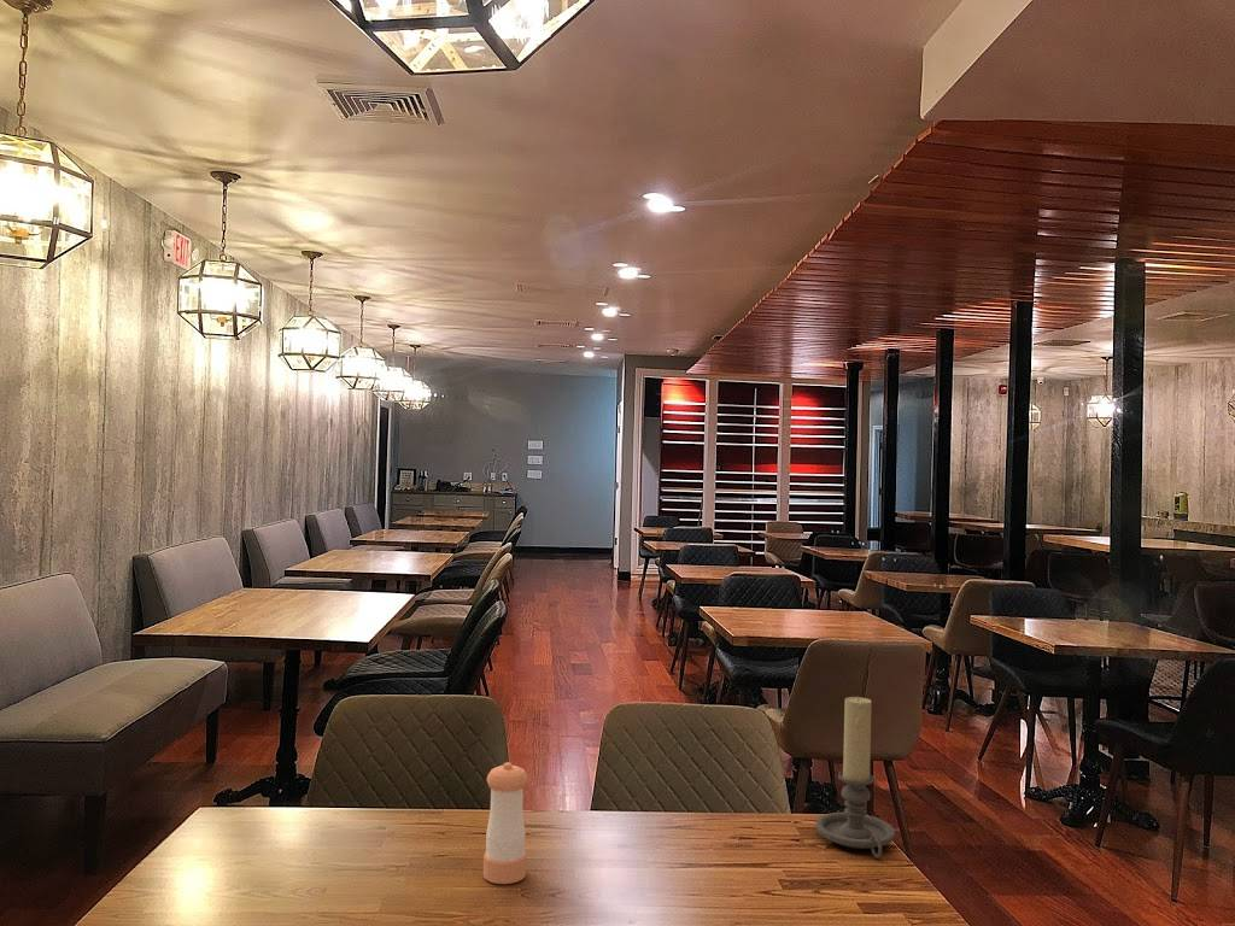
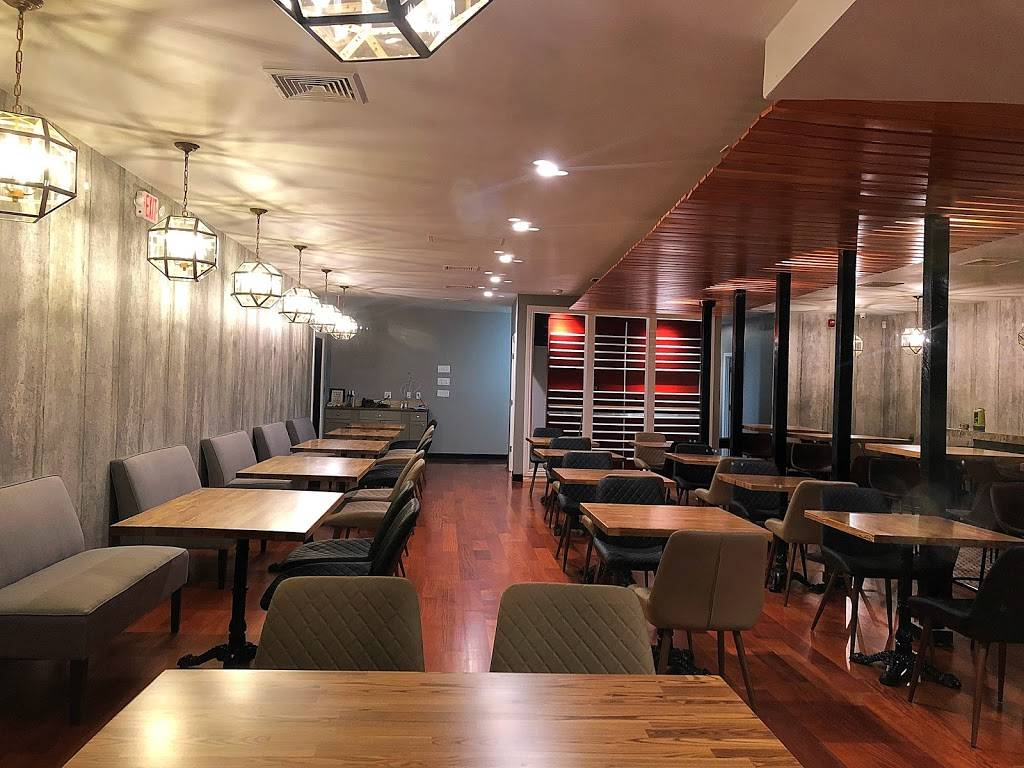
- candle holder (859, 770)
- pepper shaker (505, 819)
